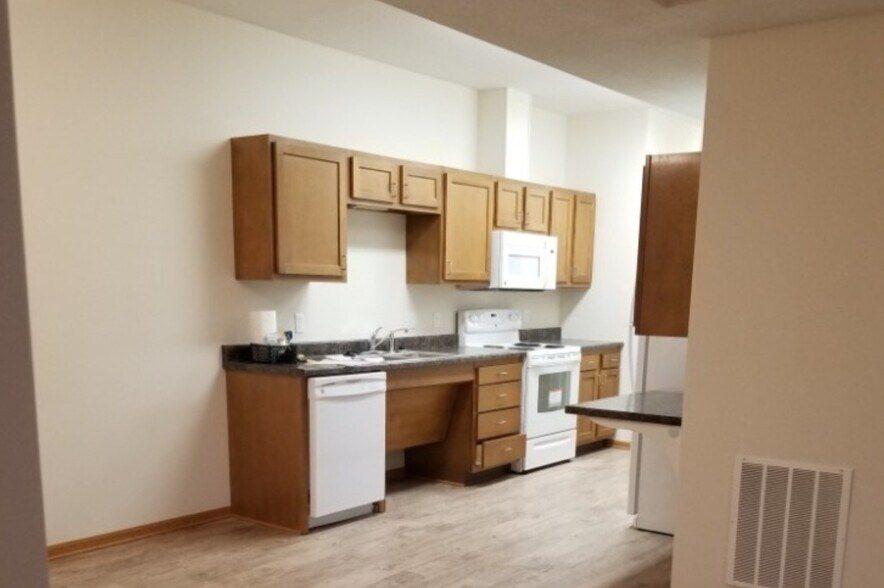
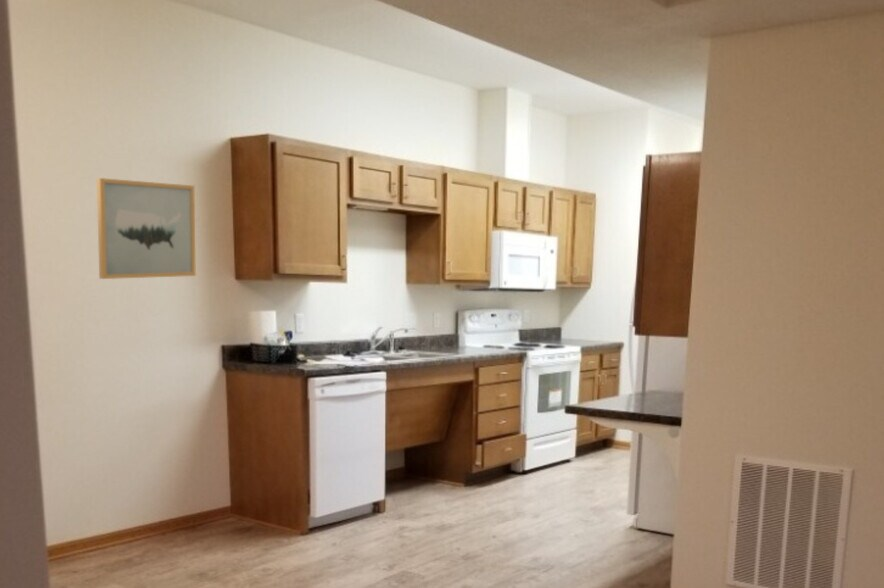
+ wall art (149, 230)
